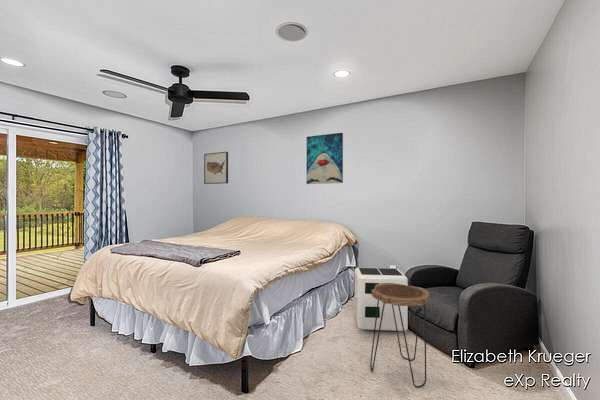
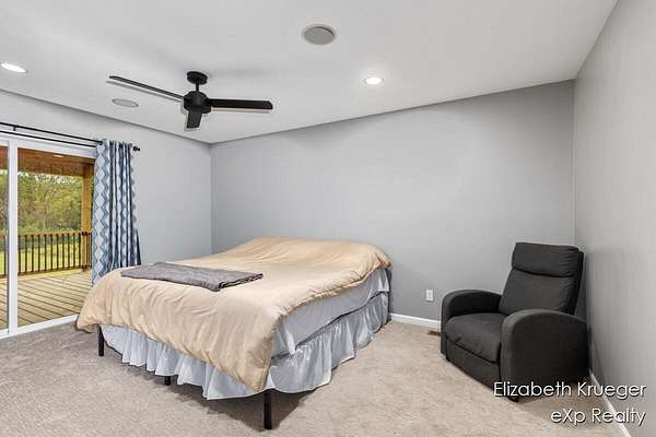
- wall art (215, 168)
- side table (397, 330)
- wall art (324, 159)
- air purifier (379, 300)
